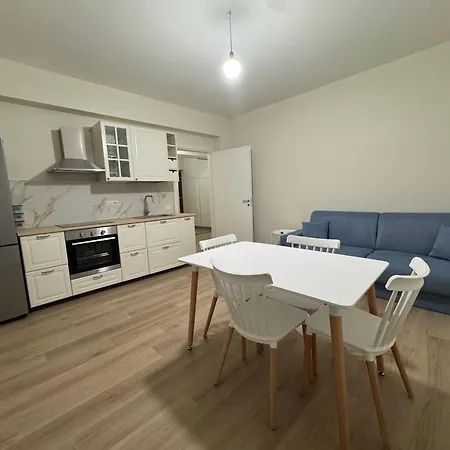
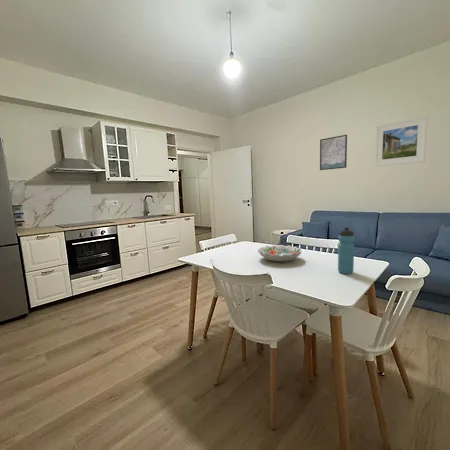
+ water bottle (346, 250)
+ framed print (332, 153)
+ decorative bowl (279, 254)
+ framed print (399, 143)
